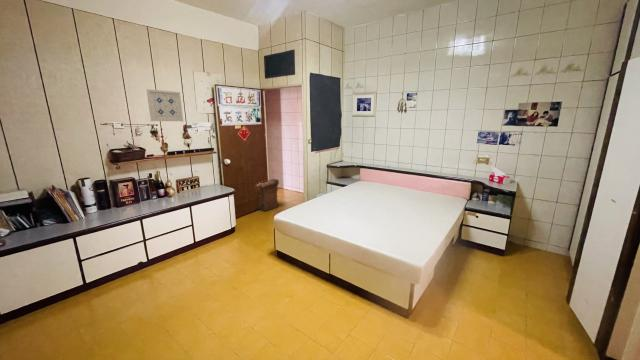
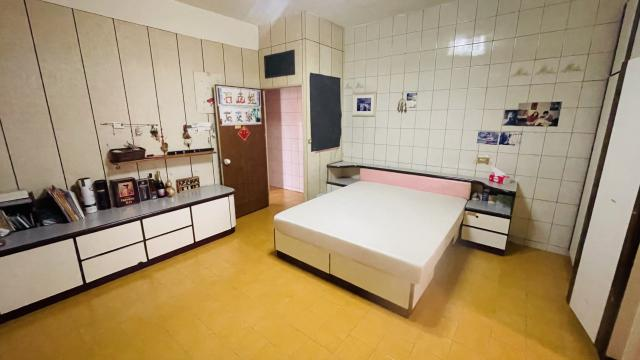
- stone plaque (267, 194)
- wall art (165, 106)
